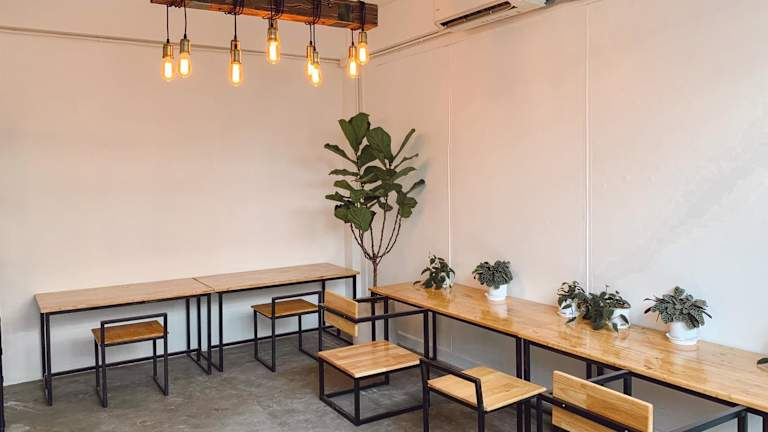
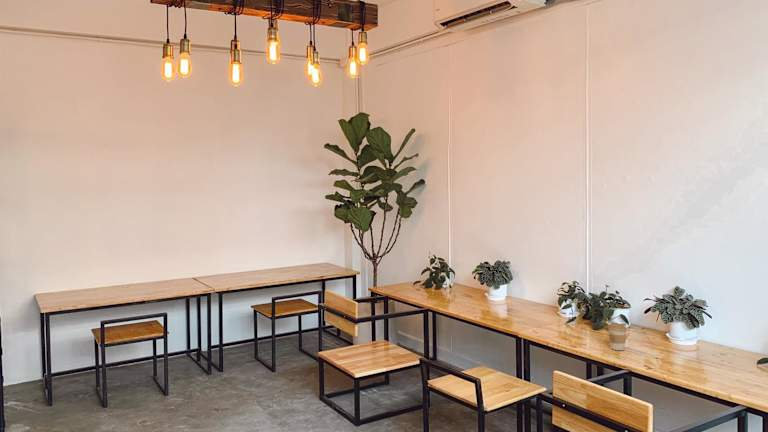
+ coffee cup (617, 336)
